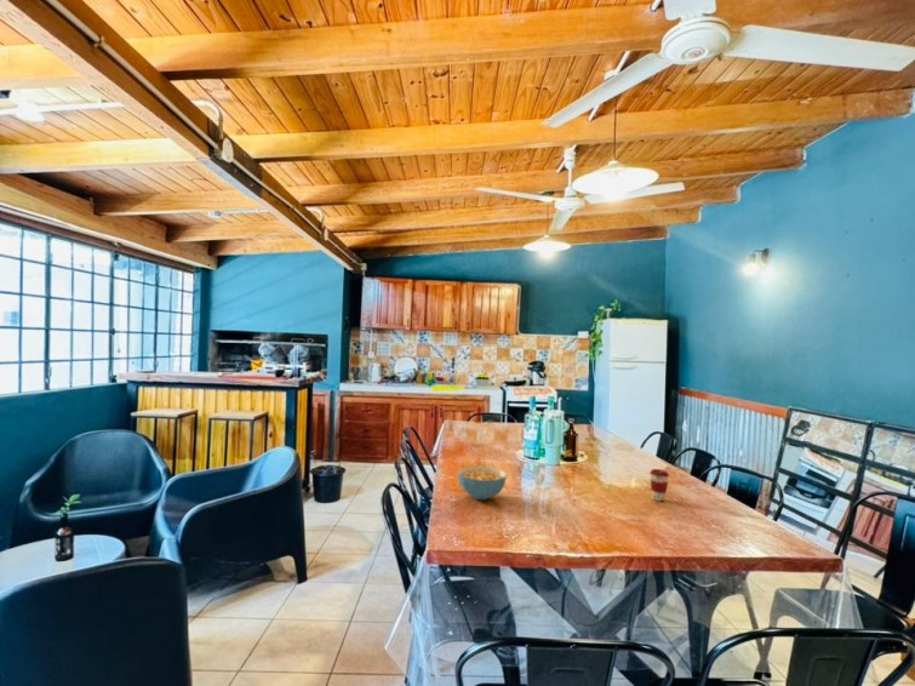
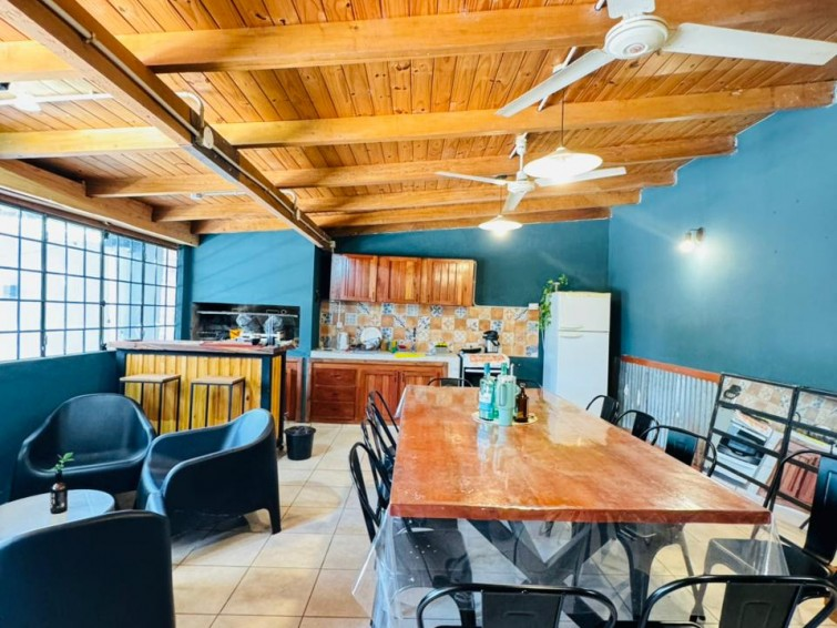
- cereal bowl (481, 485)
- coffee cup (658, 485)
